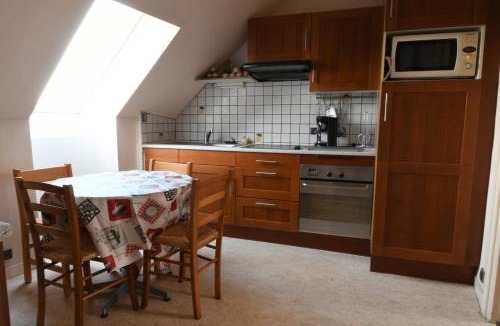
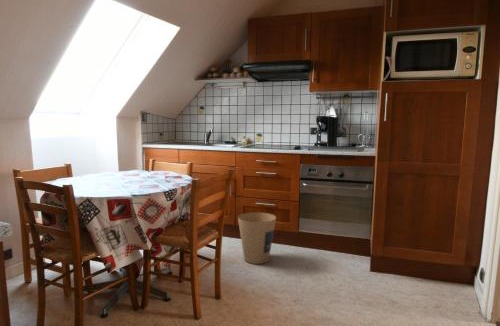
+ trash can (256, 238)
